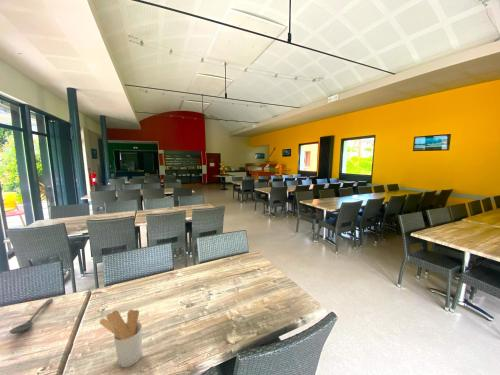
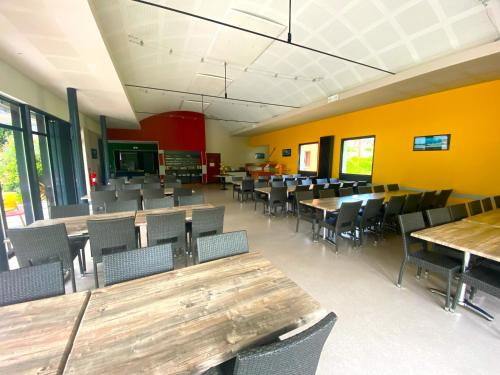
- utensil holder (122, 336)
- stirrer (35, 313)
